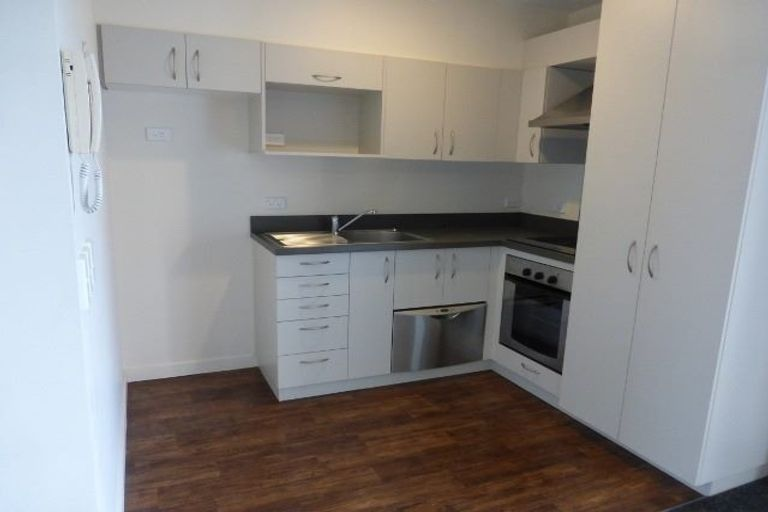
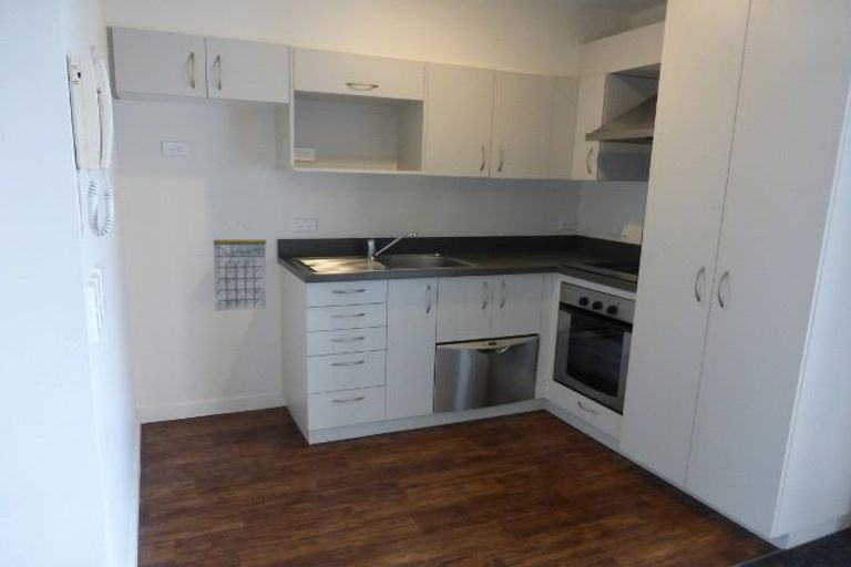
+ calendar (240, 266)
